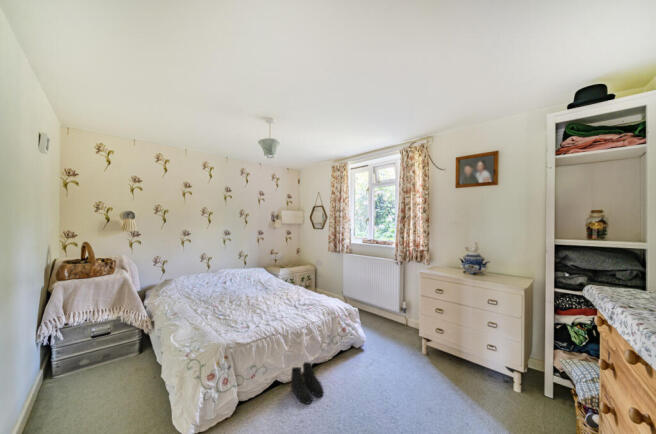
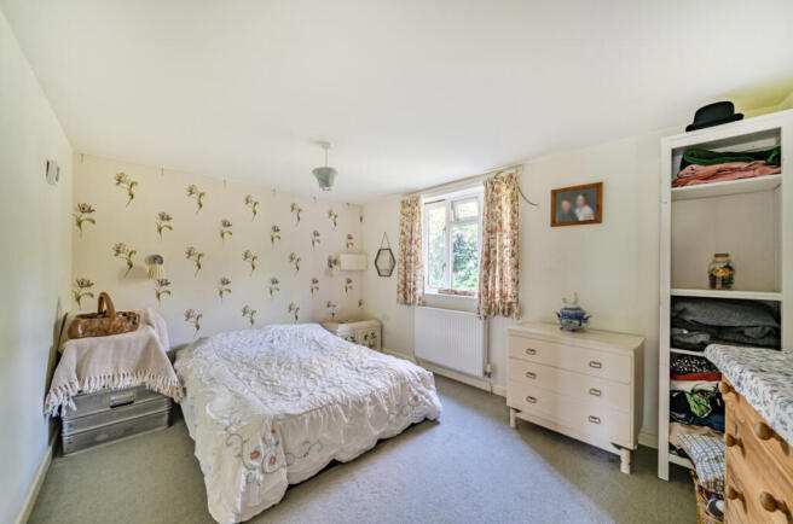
- boots (306, 379)
